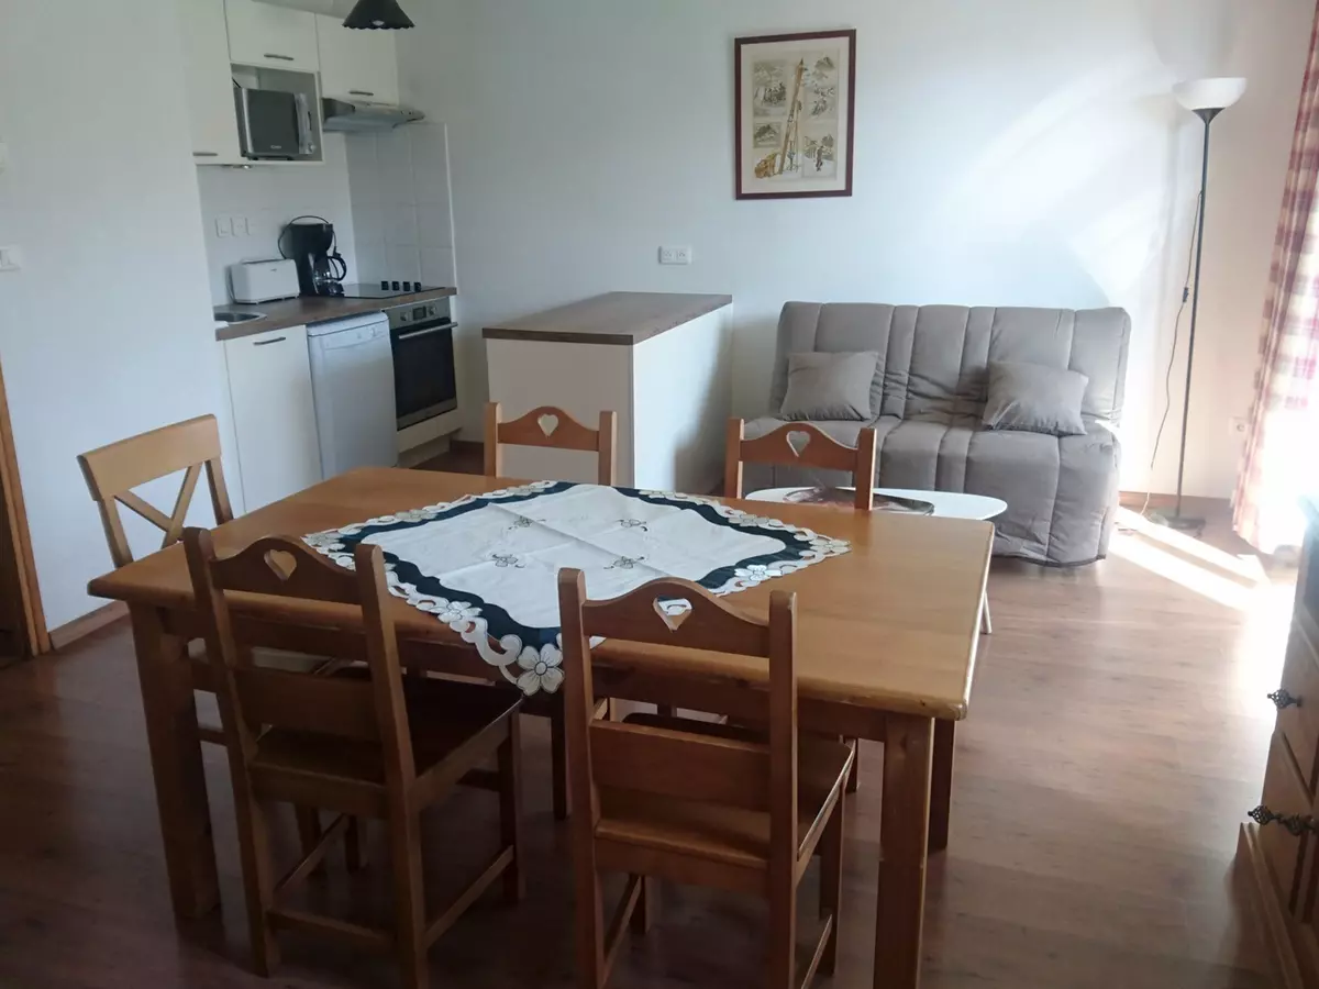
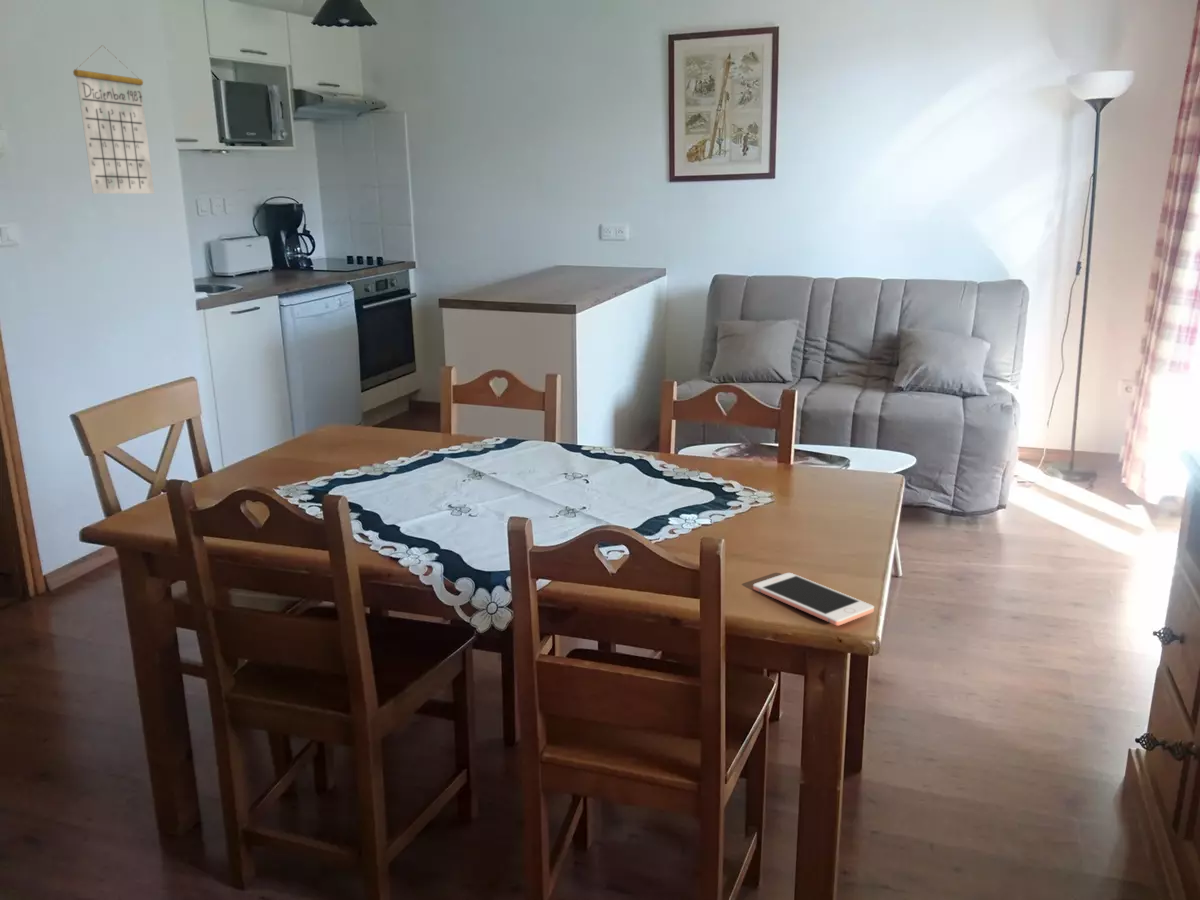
+ cell phone (811, 597)
+ calendar (115, 120)
